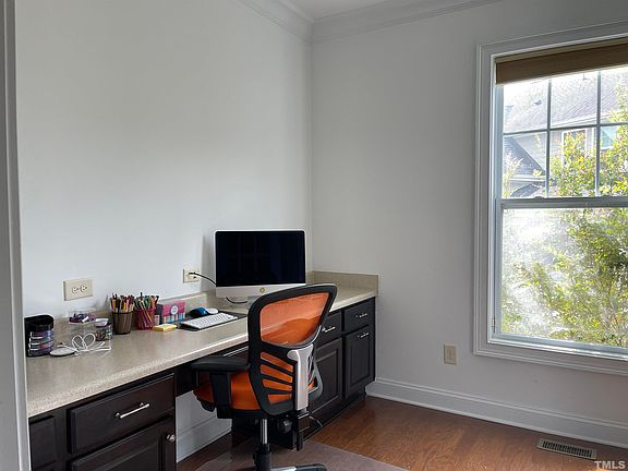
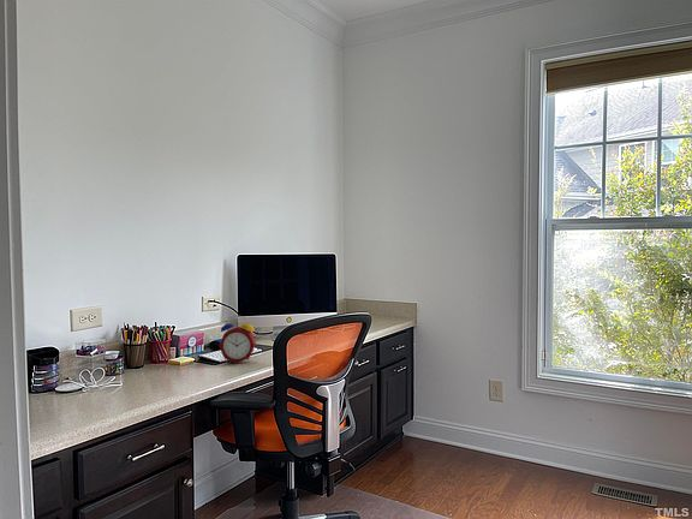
+ alarm clock (238, 338)
